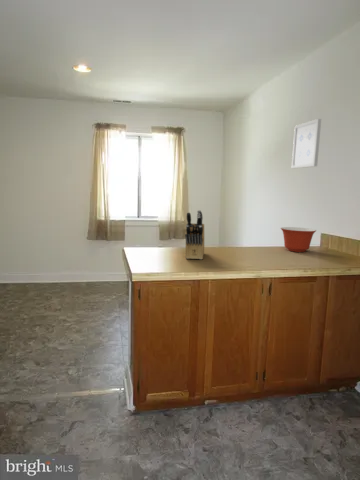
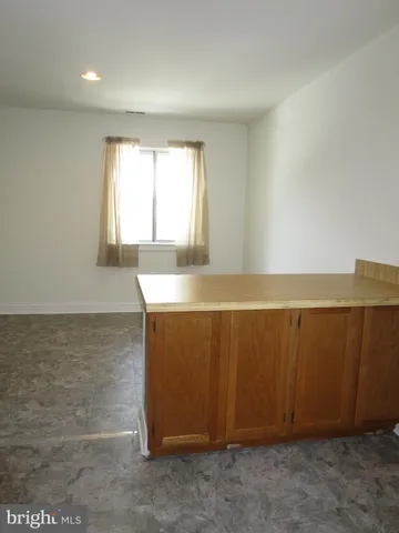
- wall art (305, 145)
- knife block (195, 233)
- mixing bowl (297, 239)
